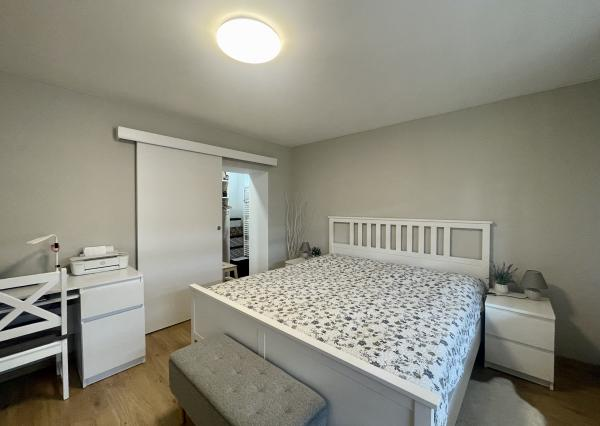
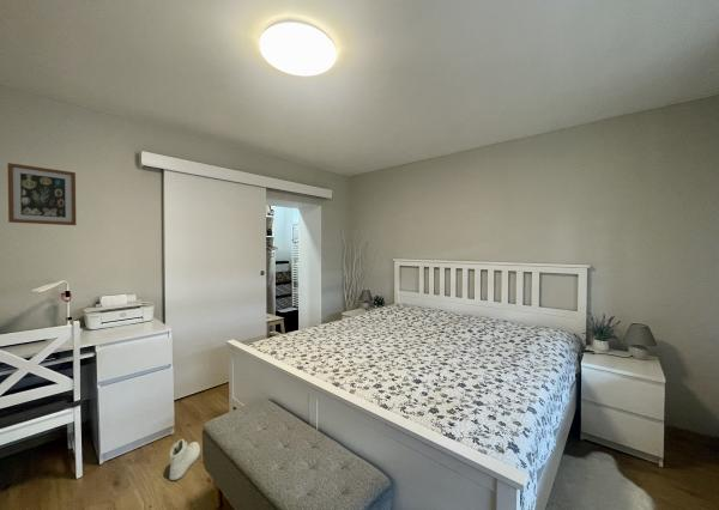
+ wall art (43, 195)
+ sneaker (186, 449)
